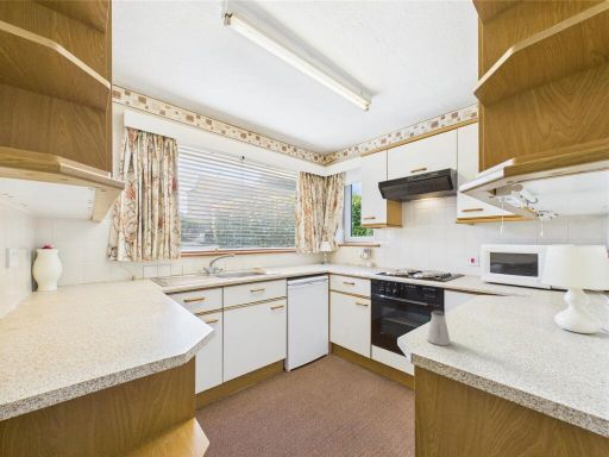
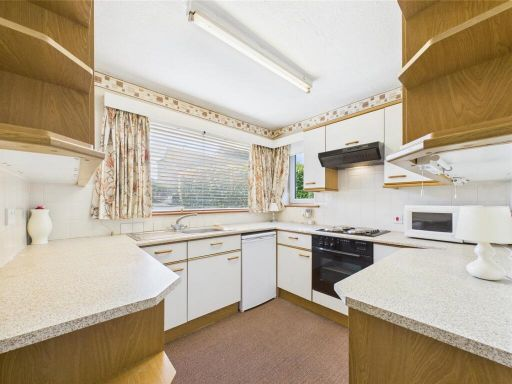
- saltshaker (438, 326)
